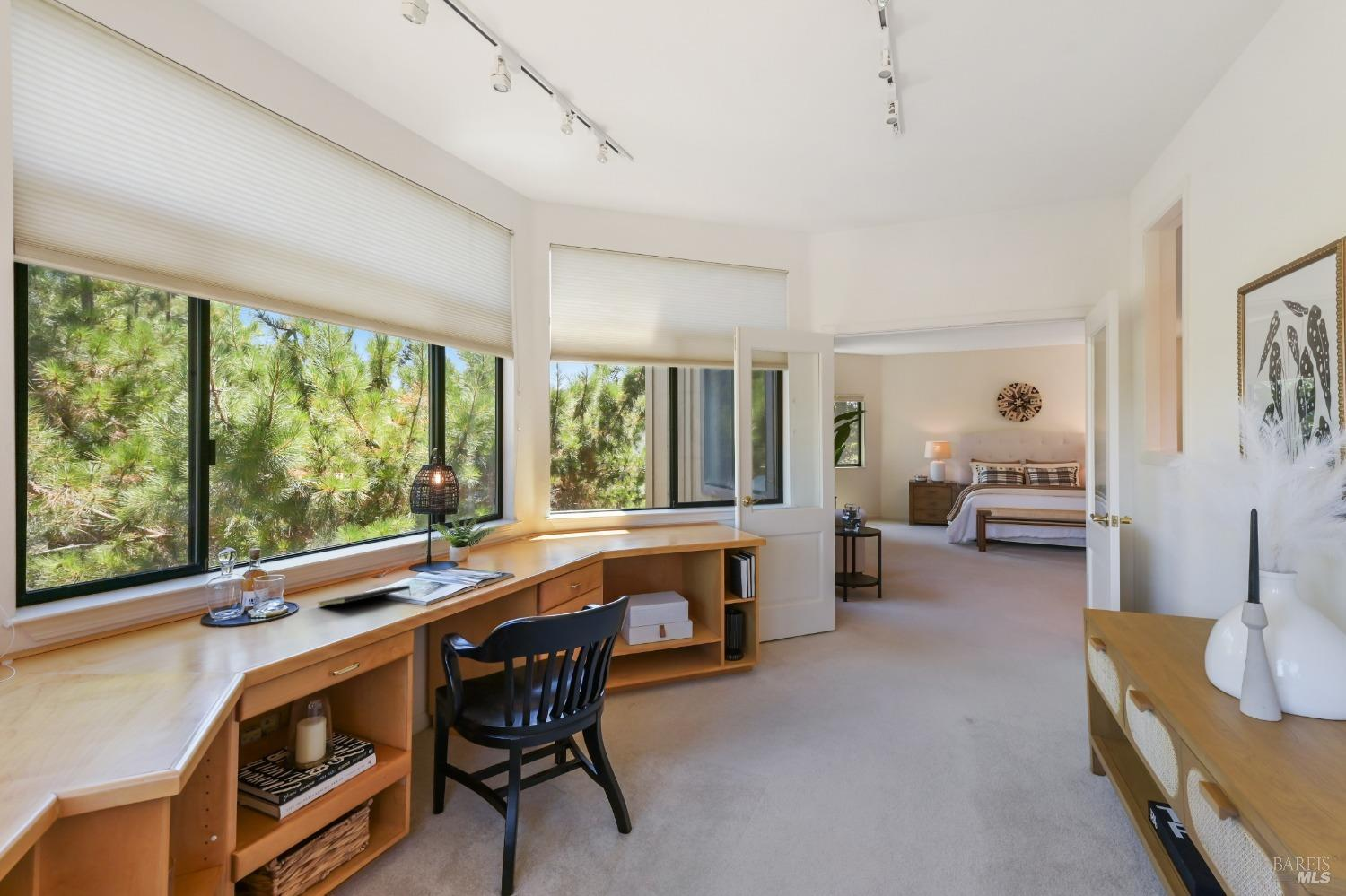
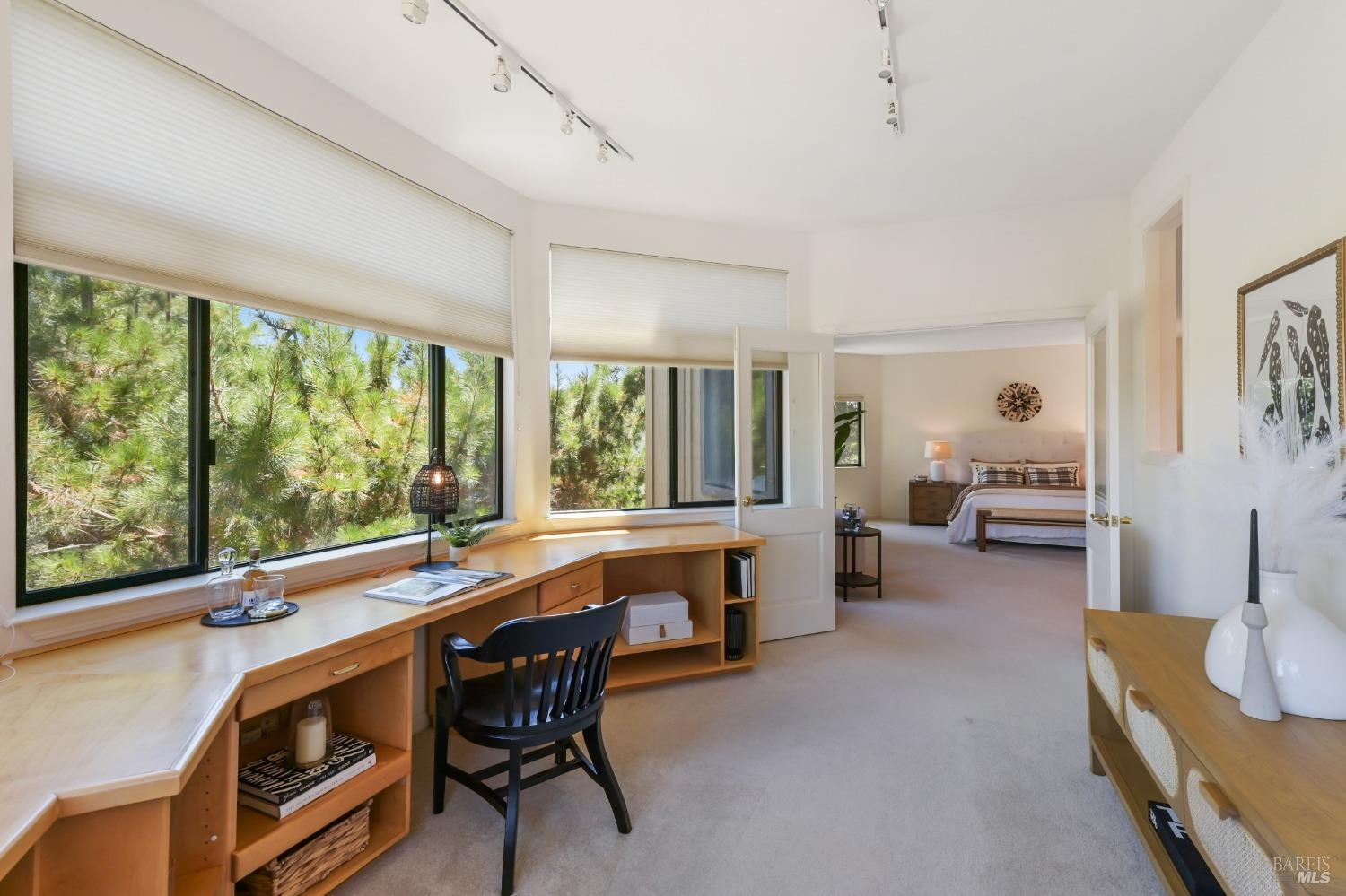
- notepad (364, 596)
